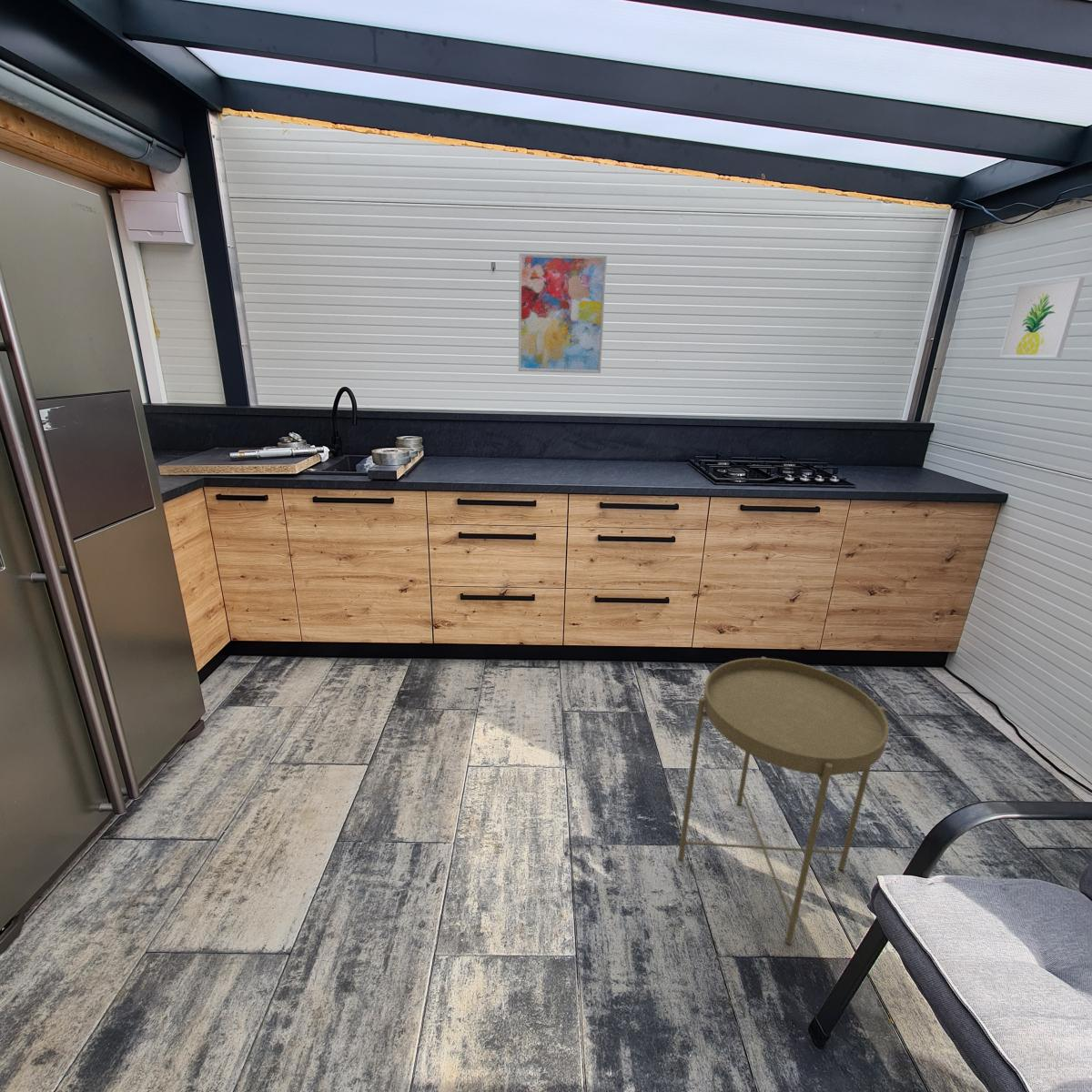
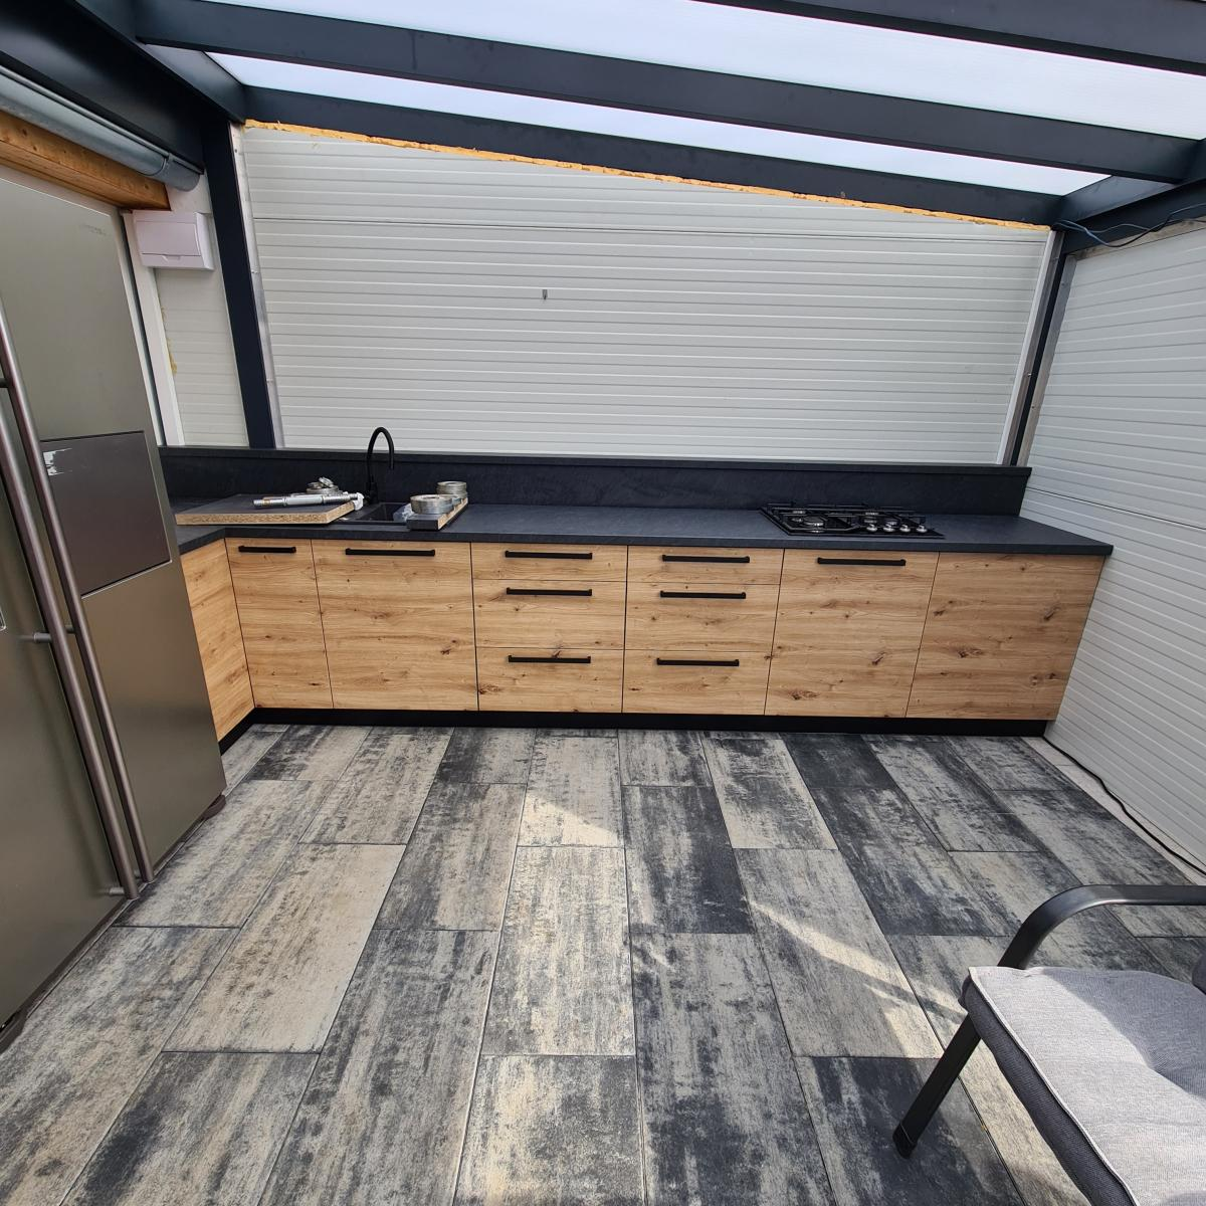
- wall art (561, 315)
- side table (781, 766)
- wall art (1038, 319)
